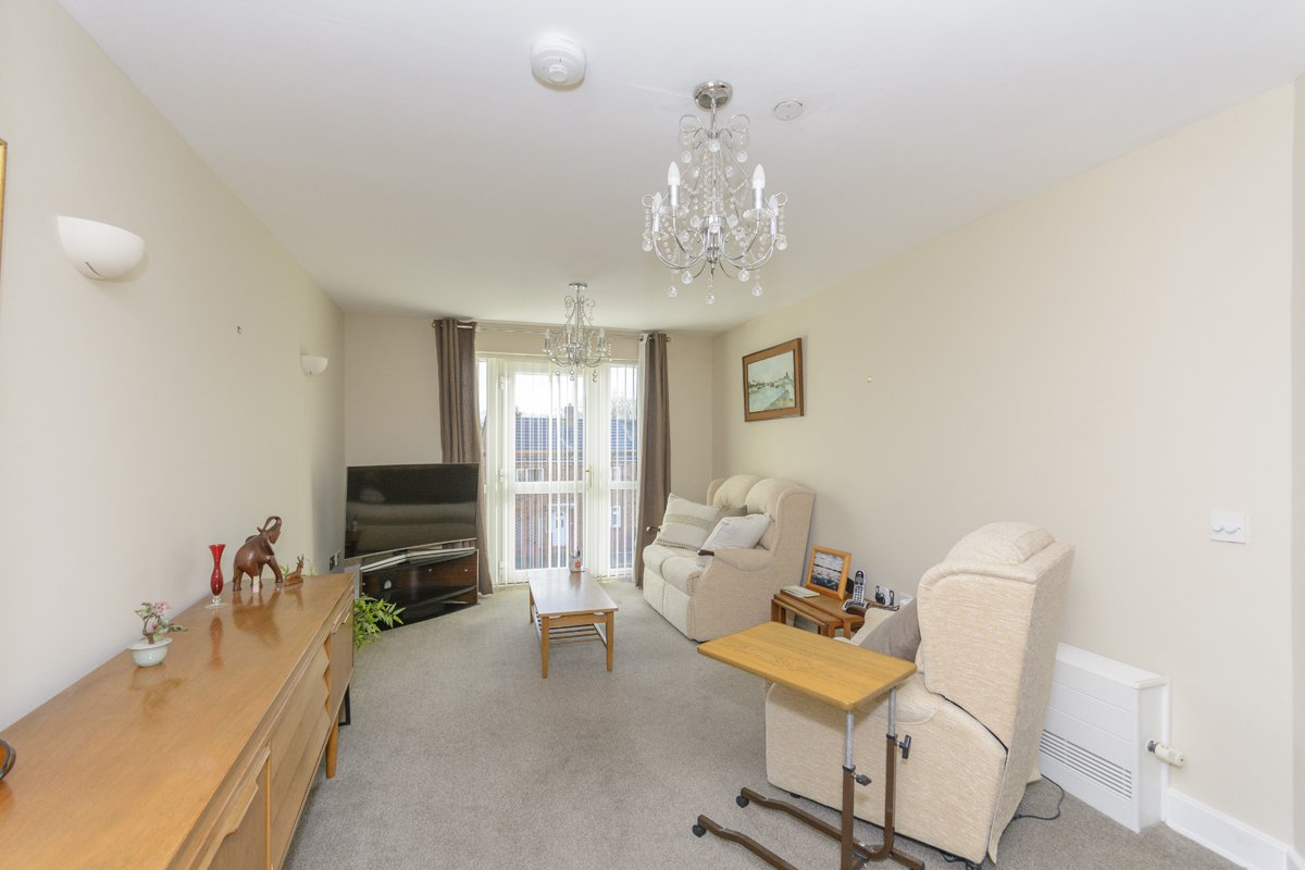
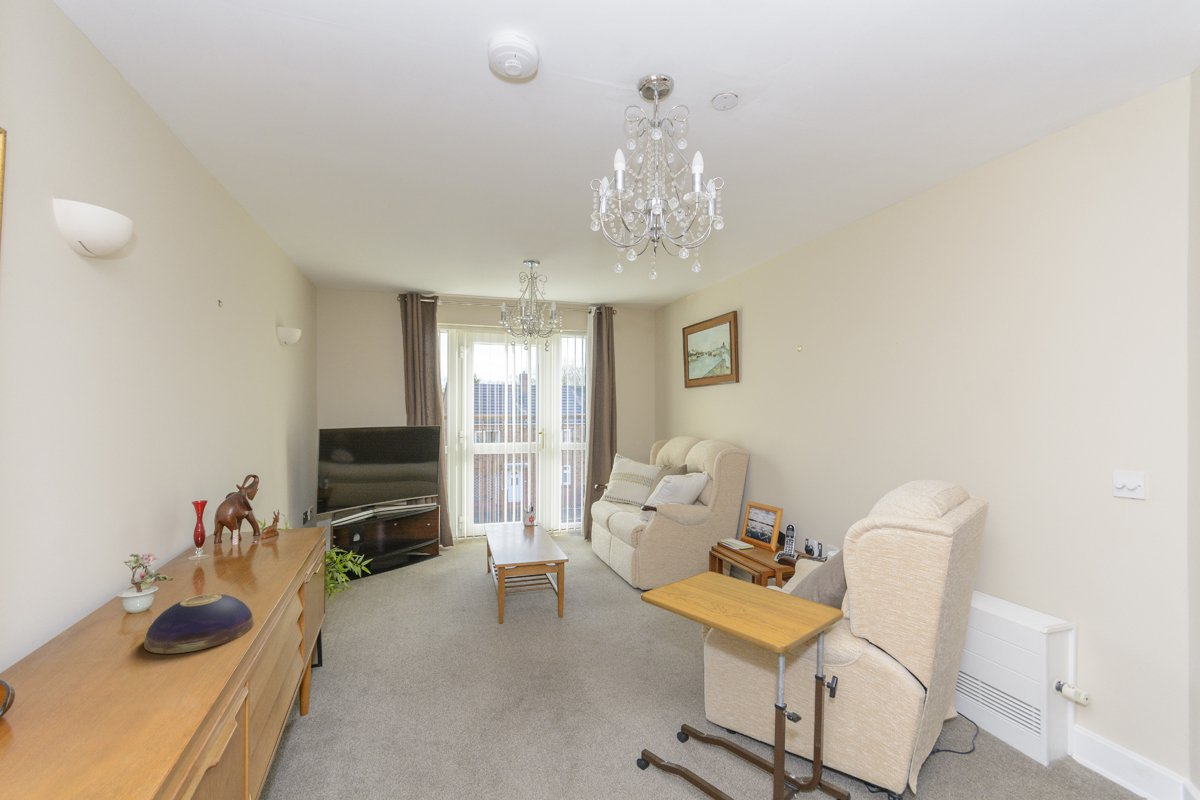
+ decorative bowl (201, 615)
